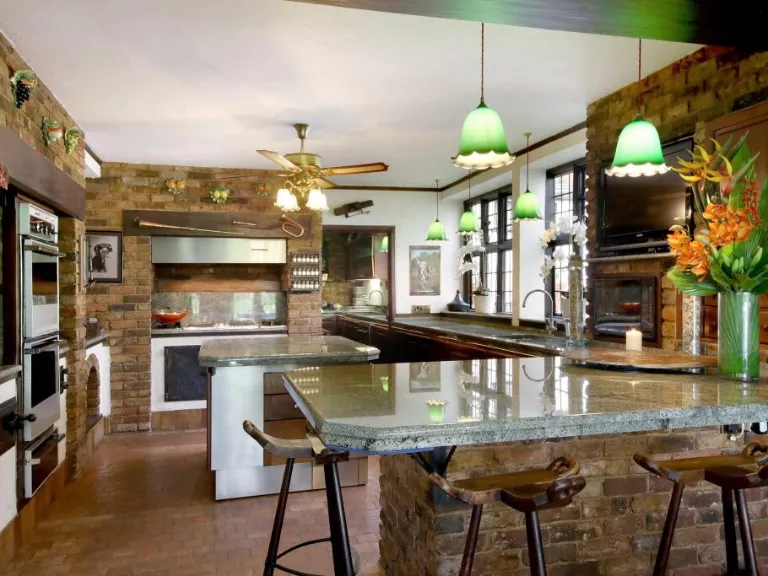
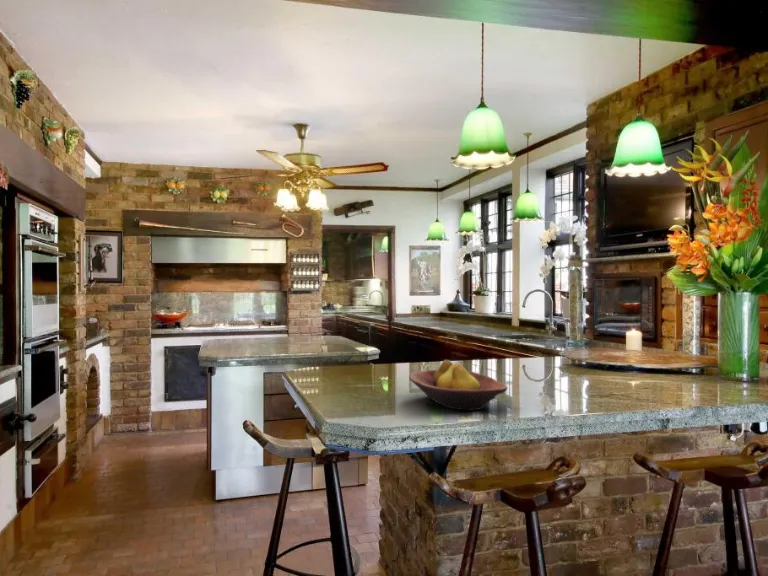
+ fruit bowl (455, 381)
